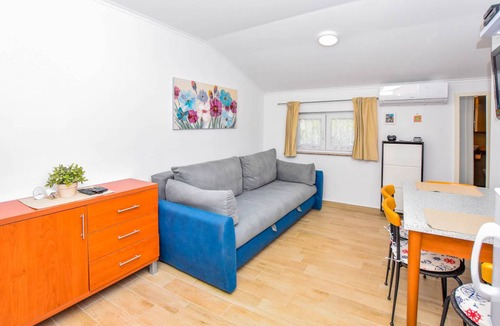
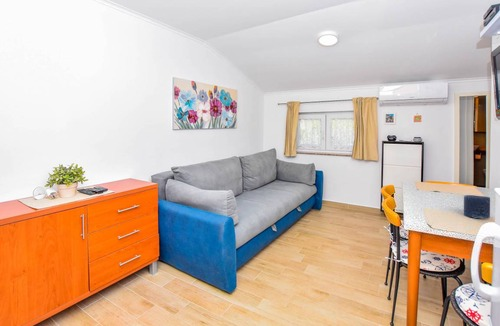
+ candle (476, 206)
